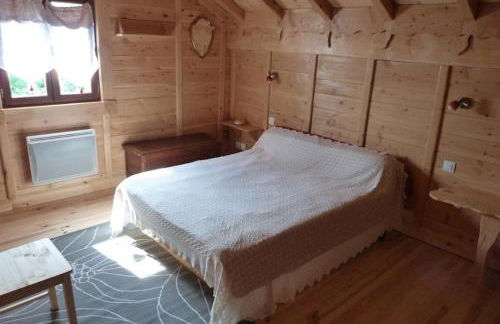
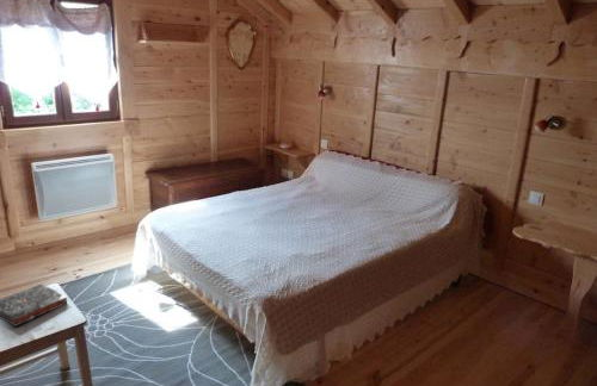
+ book (29, 303)
